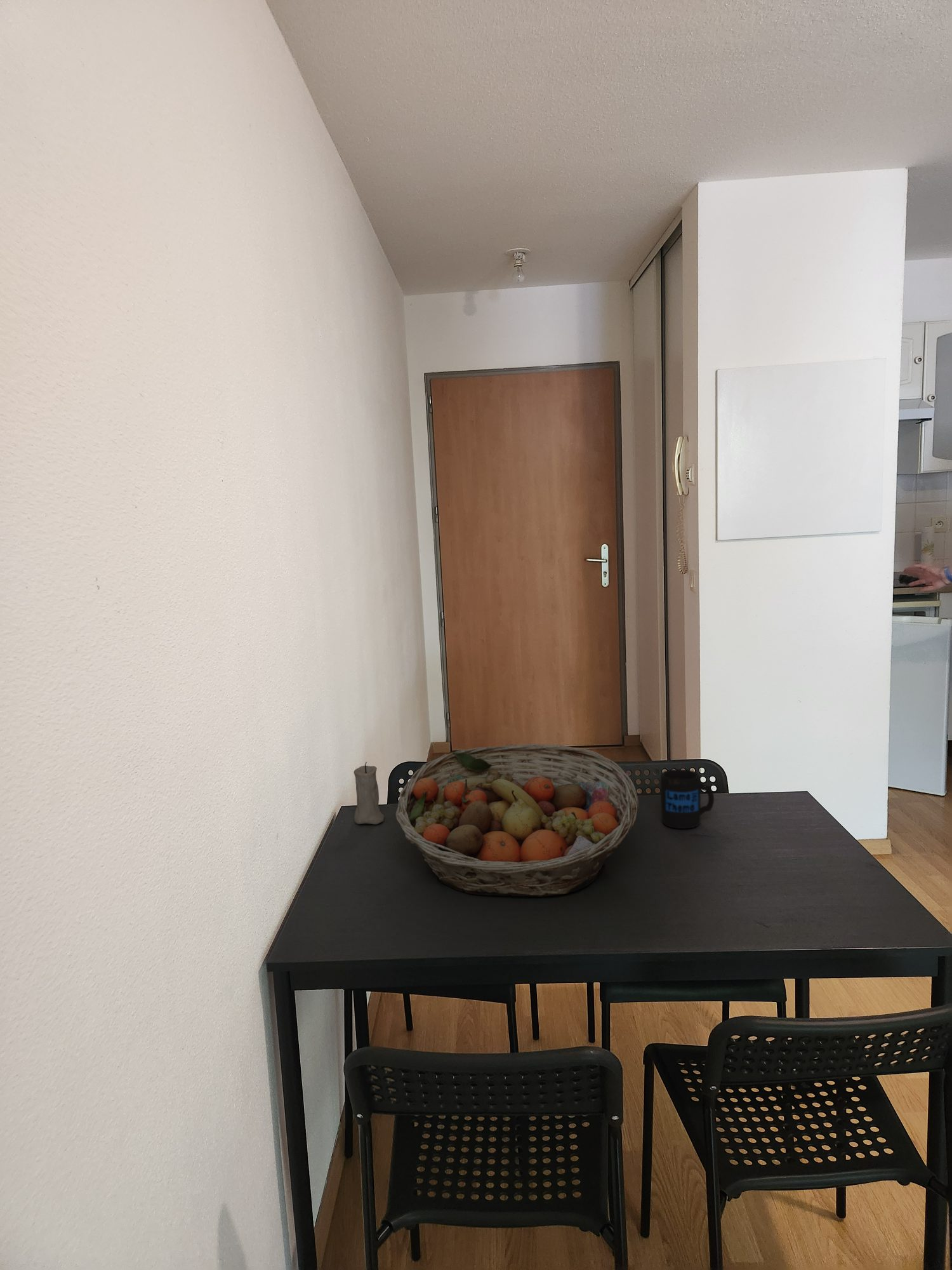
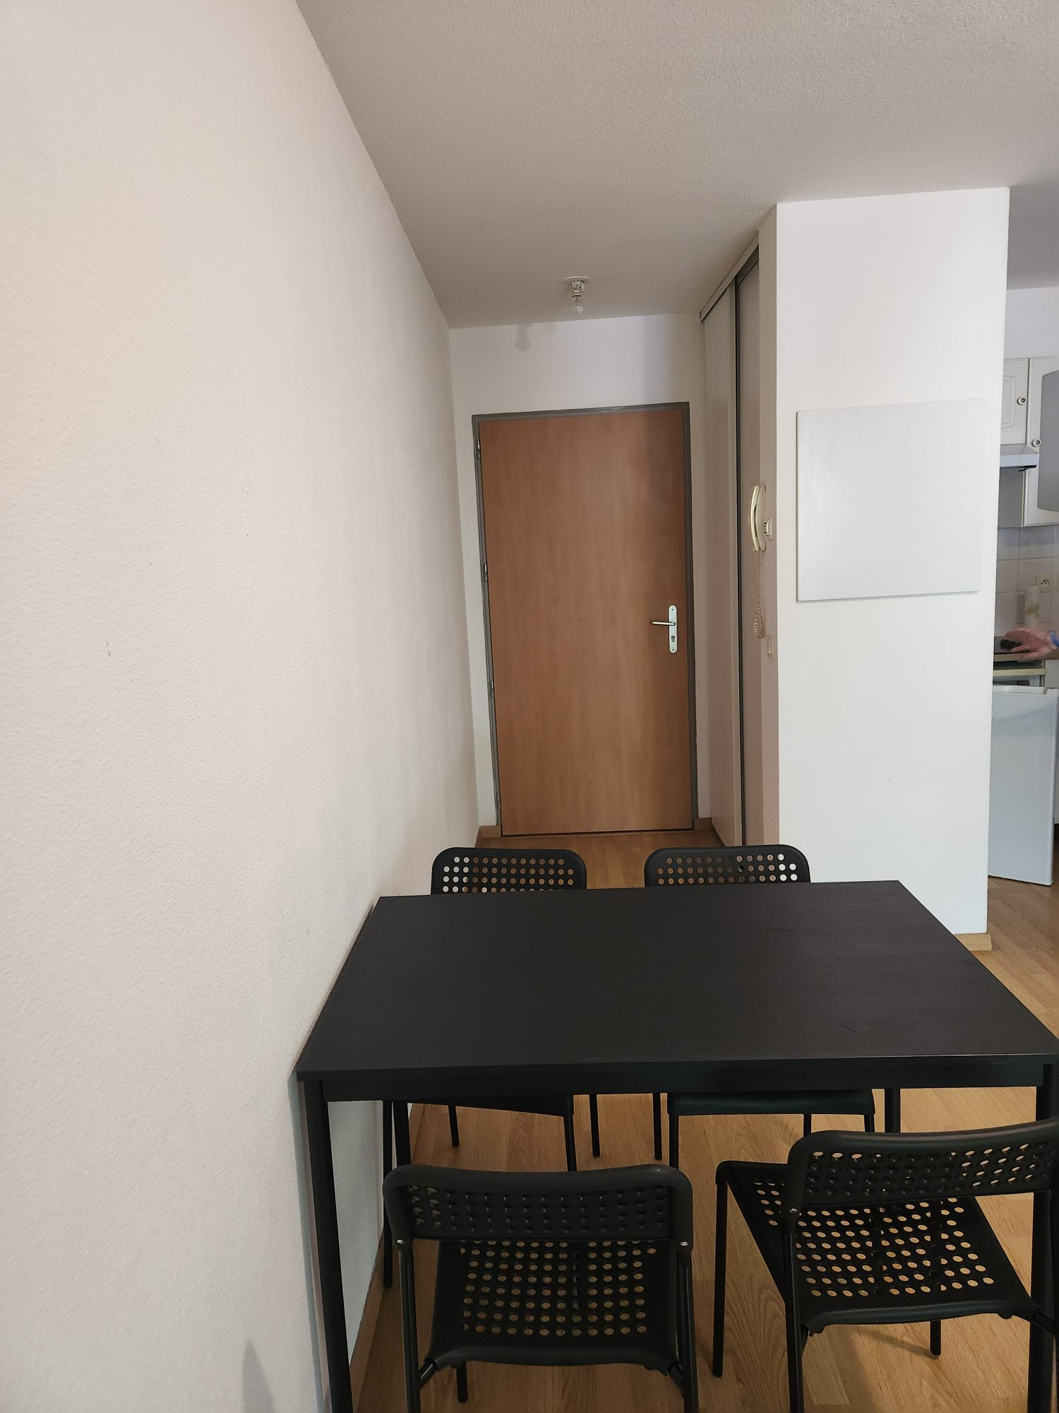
- fruit basket (516, 816)
- mug (687, 798)
- candle (367, 791)
